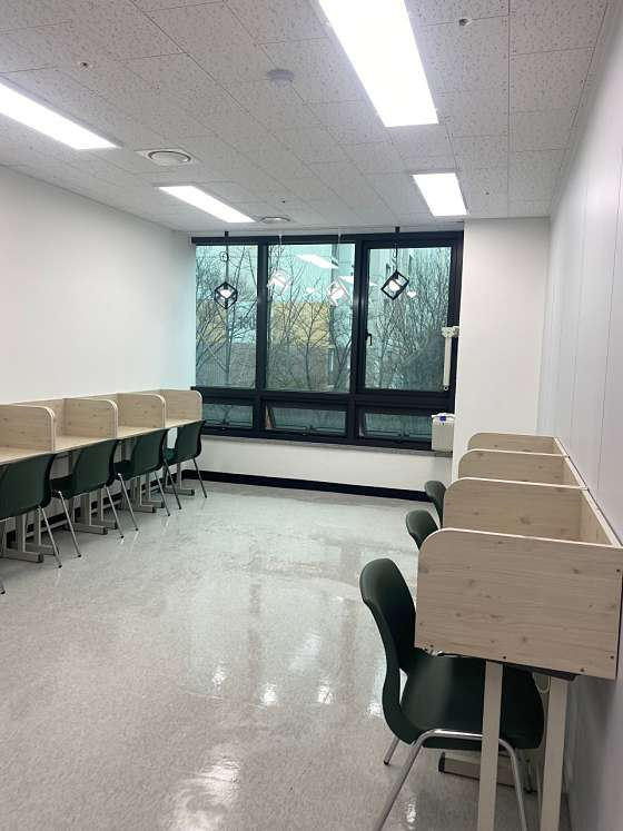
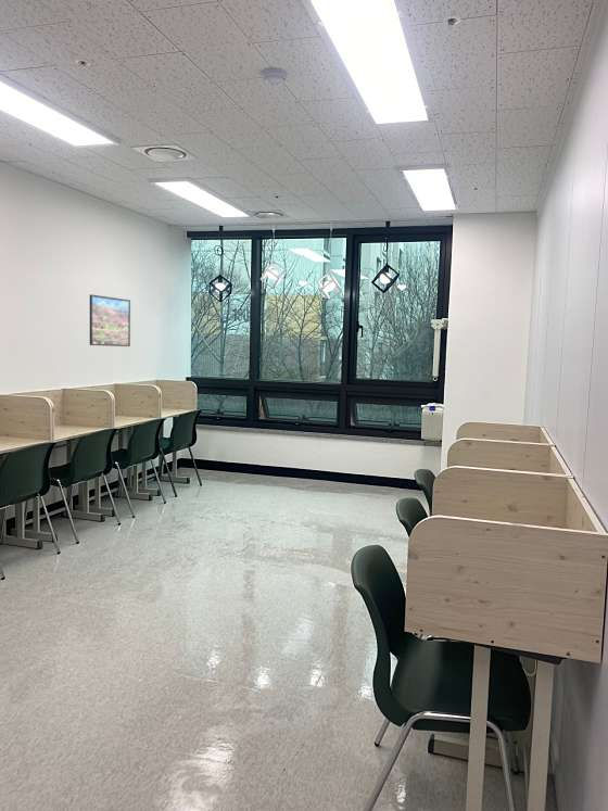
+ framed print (111, 321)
